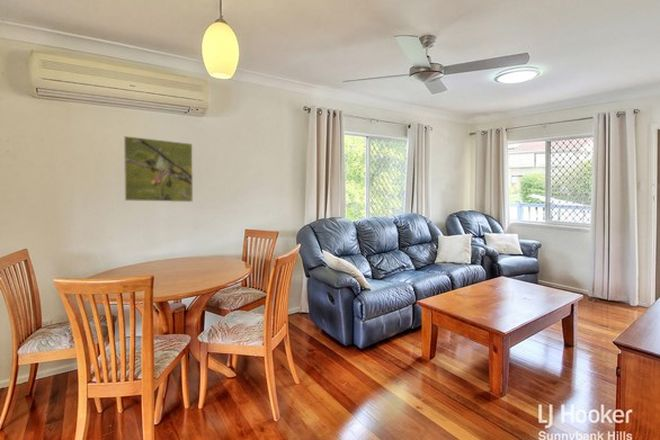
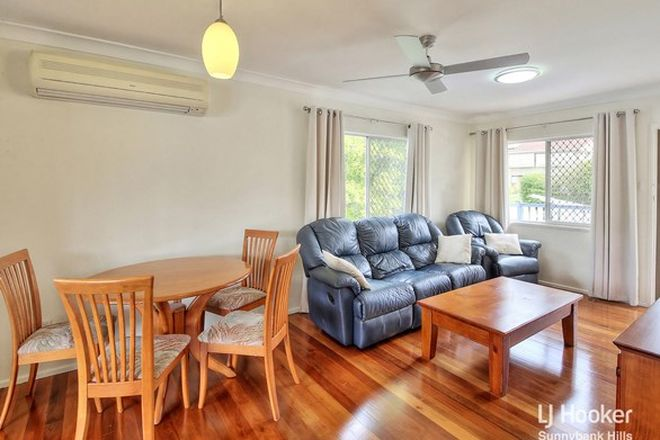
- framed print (160, 170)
